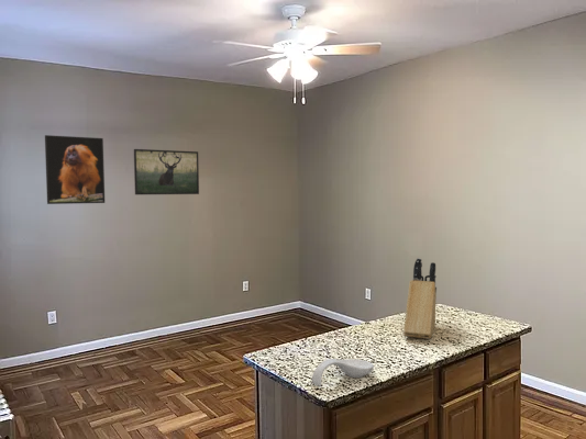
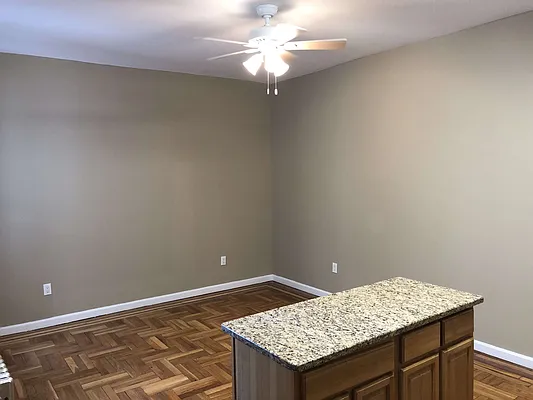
- spoon rest (343, 368)
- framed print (167, 172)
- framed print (75, 170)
- knife block (421, 295)
